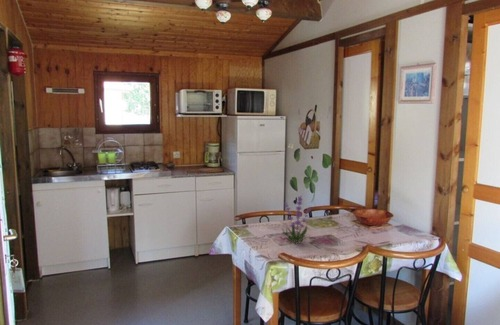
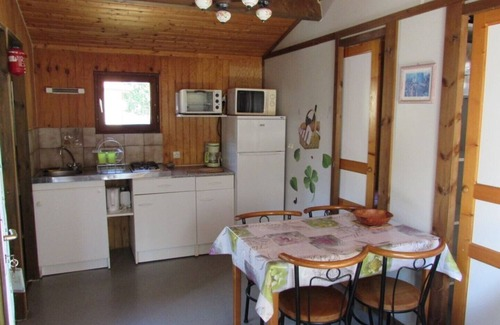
- plant (296, 217)
